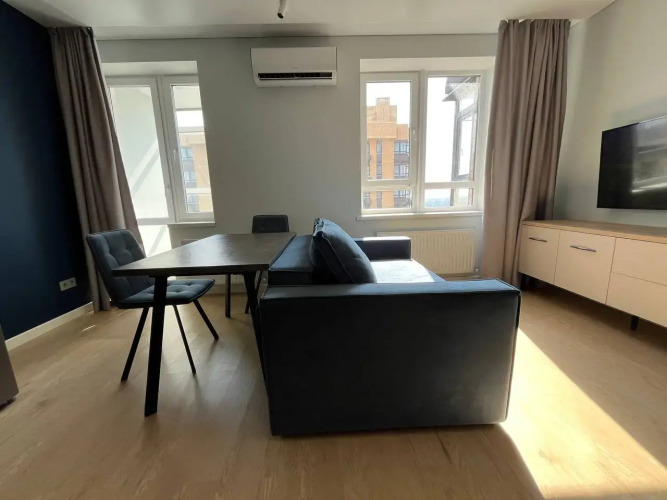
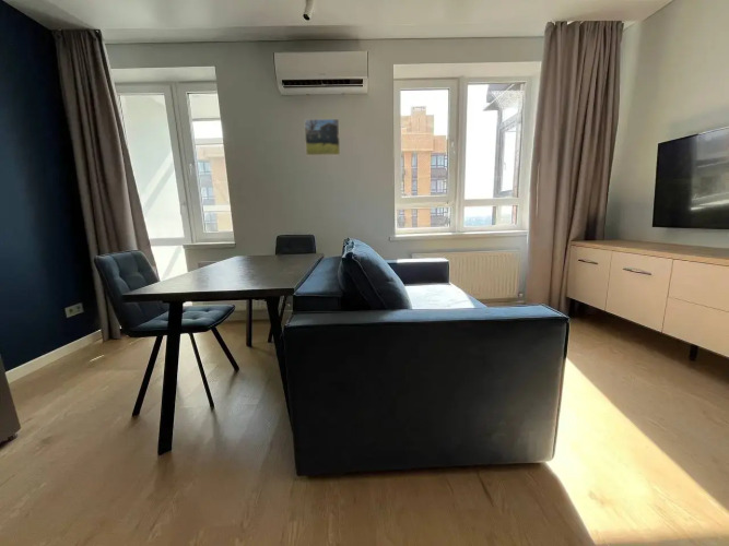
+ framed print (322, 138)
